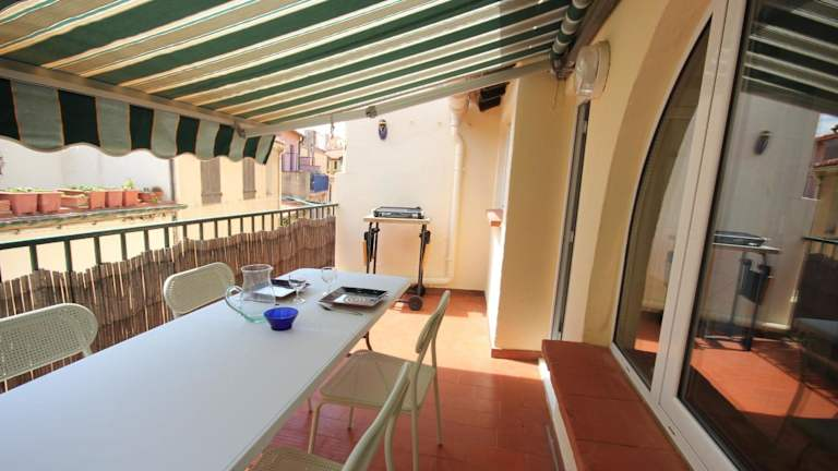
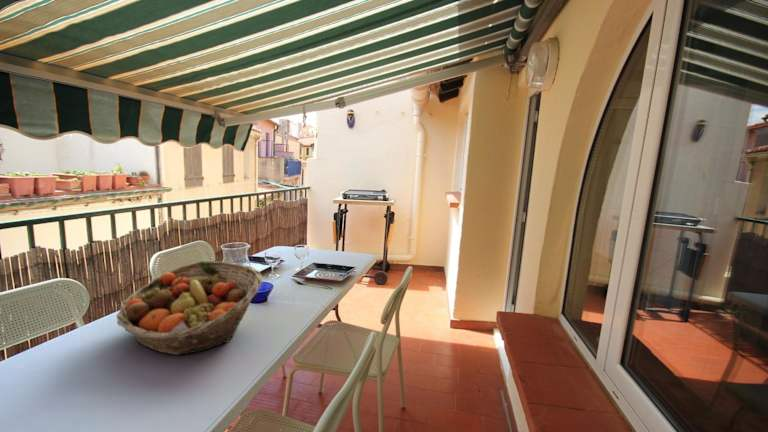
+ fruit basket (194, 302)
